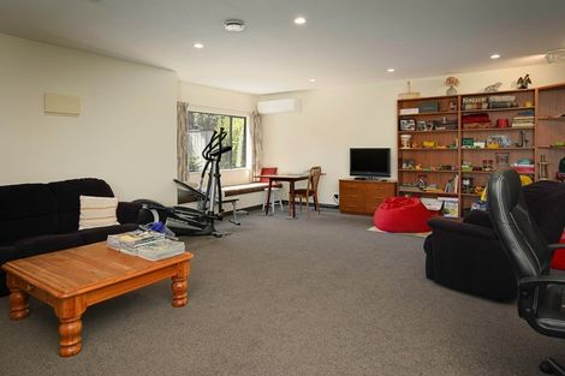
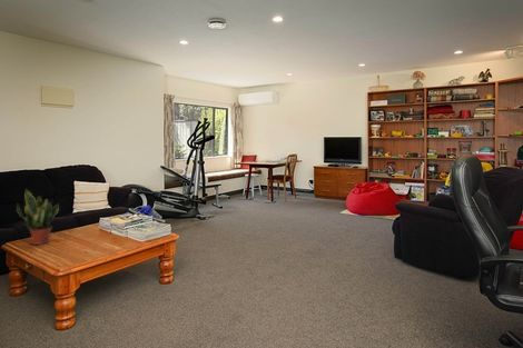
+ potted plant (42, 215)
